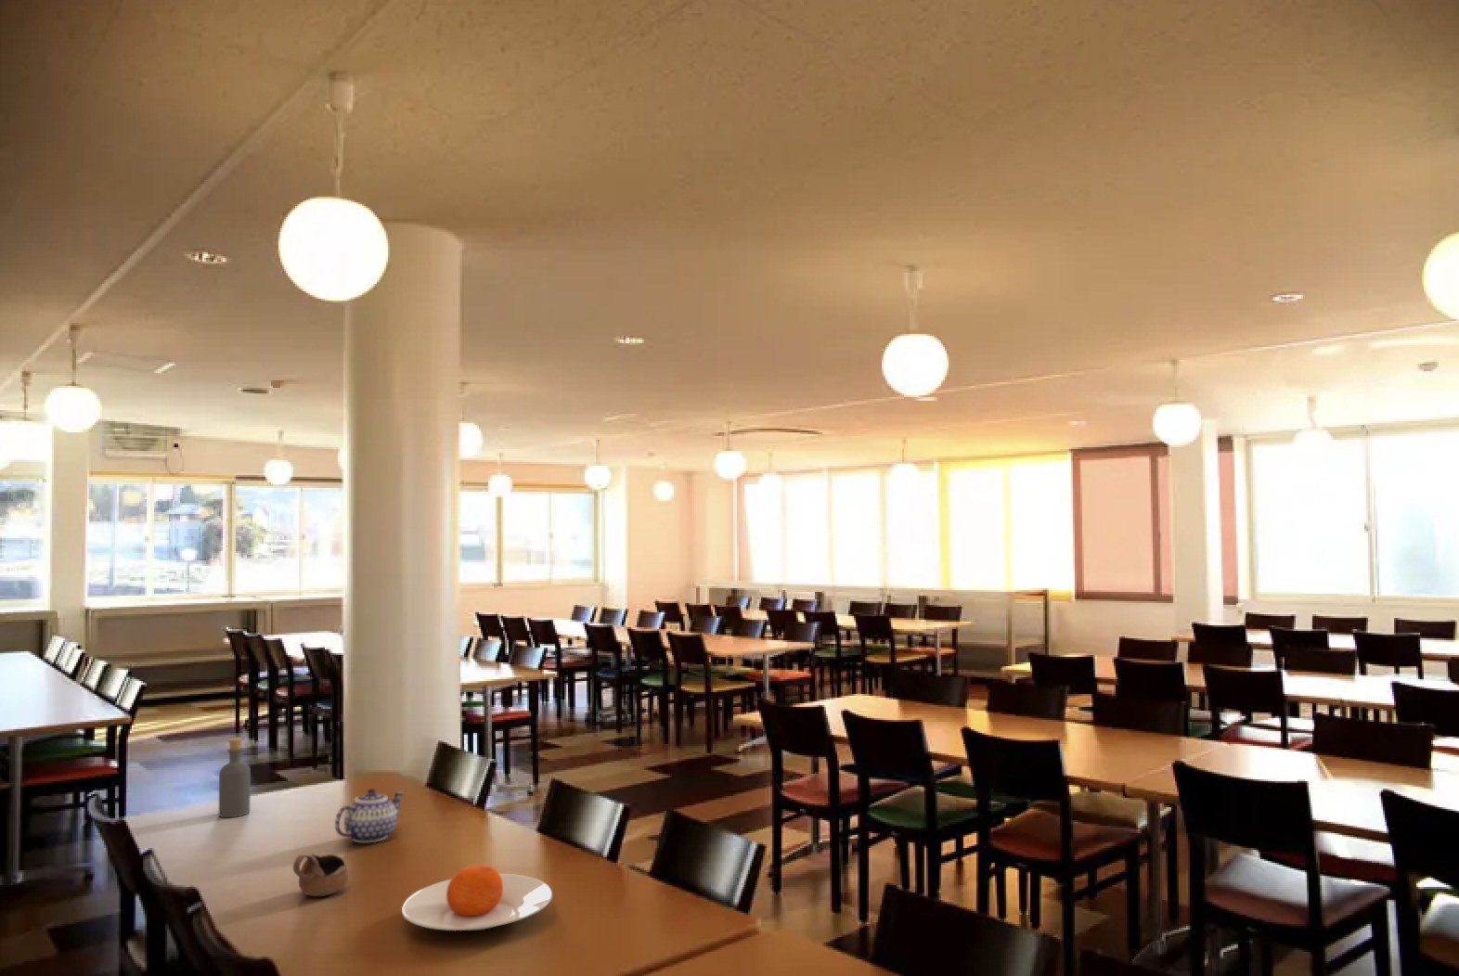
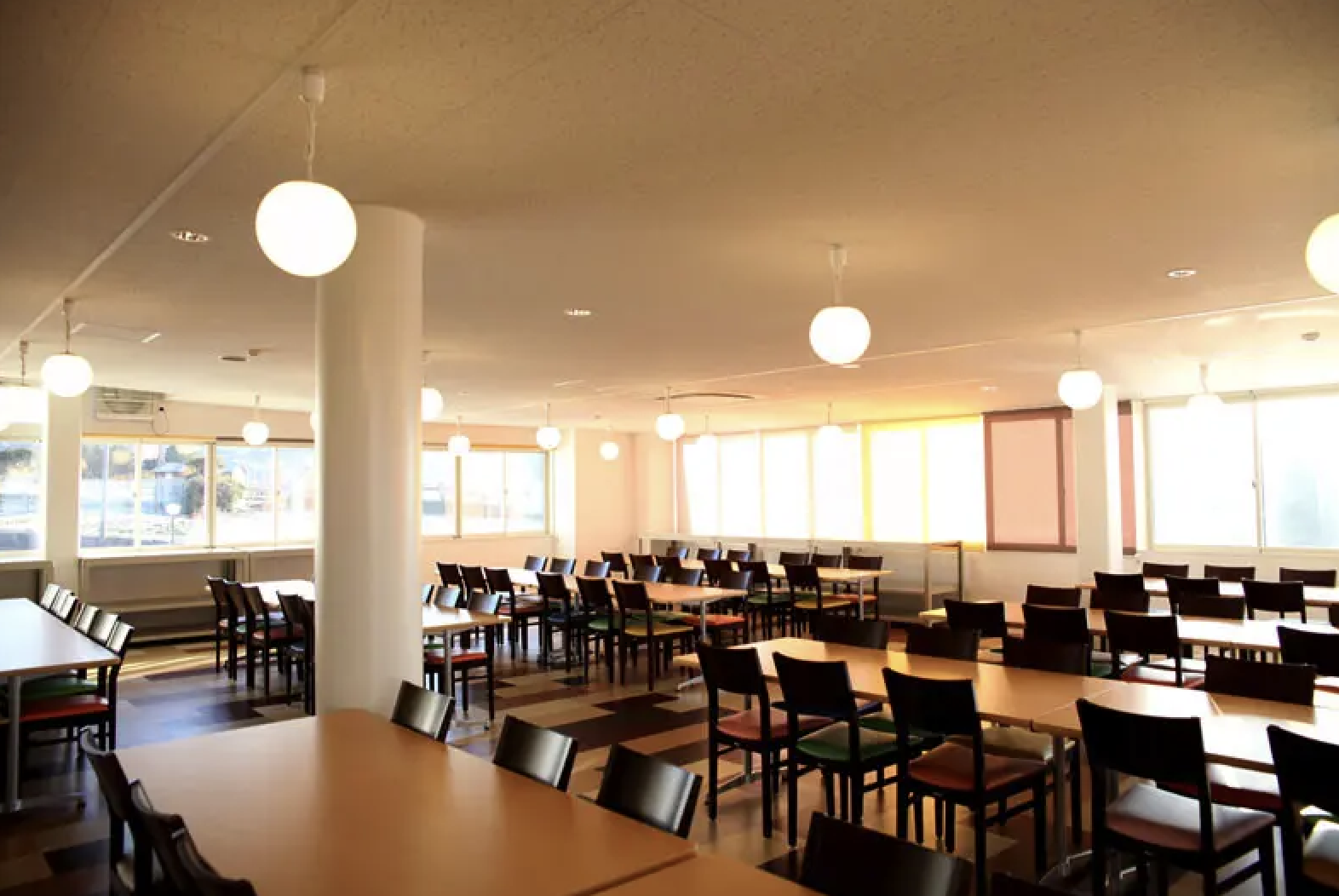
- teapot (370, 814)
- cup (316, 870)
- plate (478, 893)
- bottle (235, 776)
